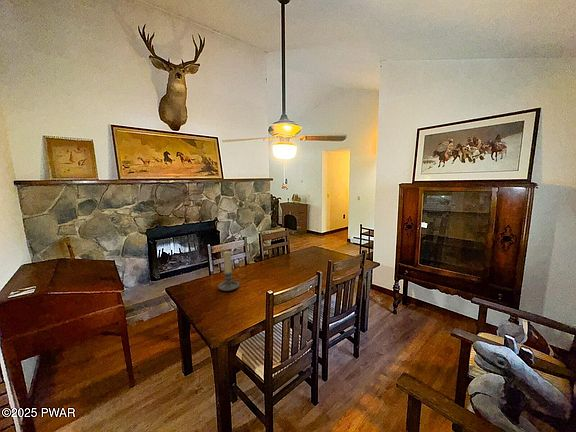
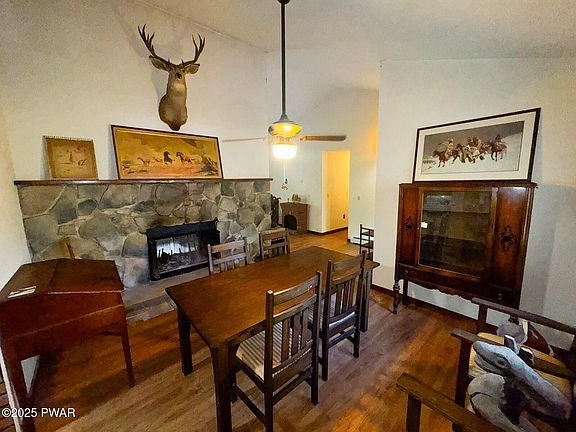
- candle holder (229, 269)
